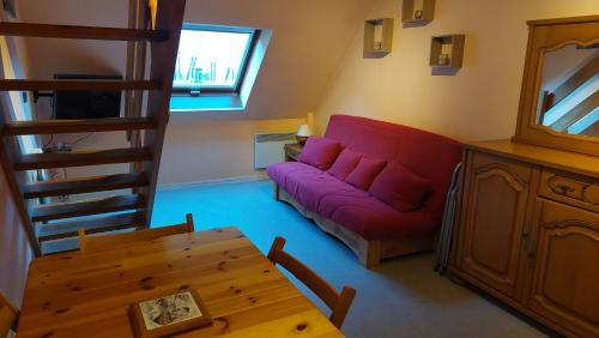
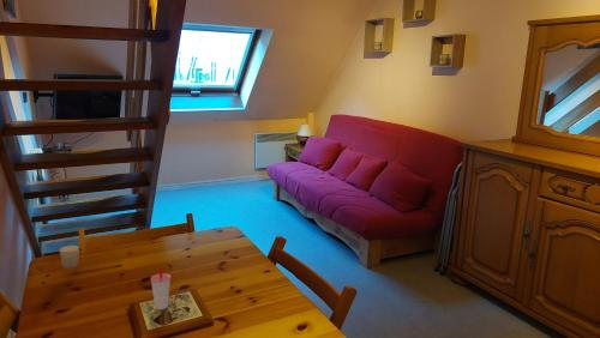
+ cup (161, 286)
+ candle (70, 262)
